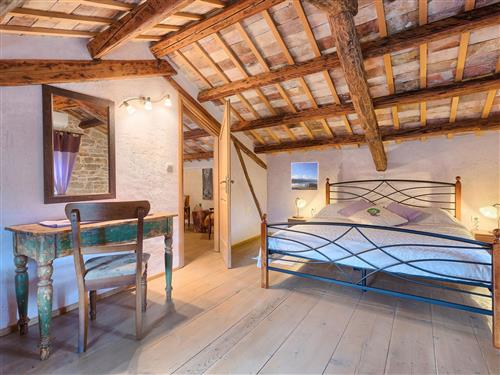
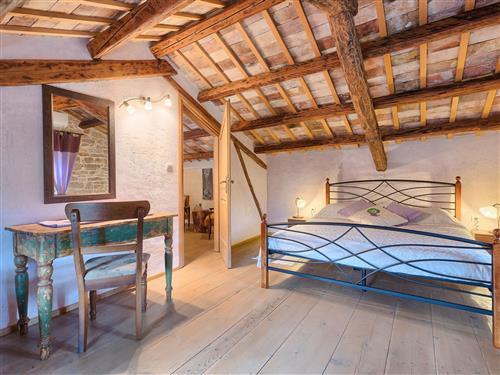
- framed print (304, 176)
